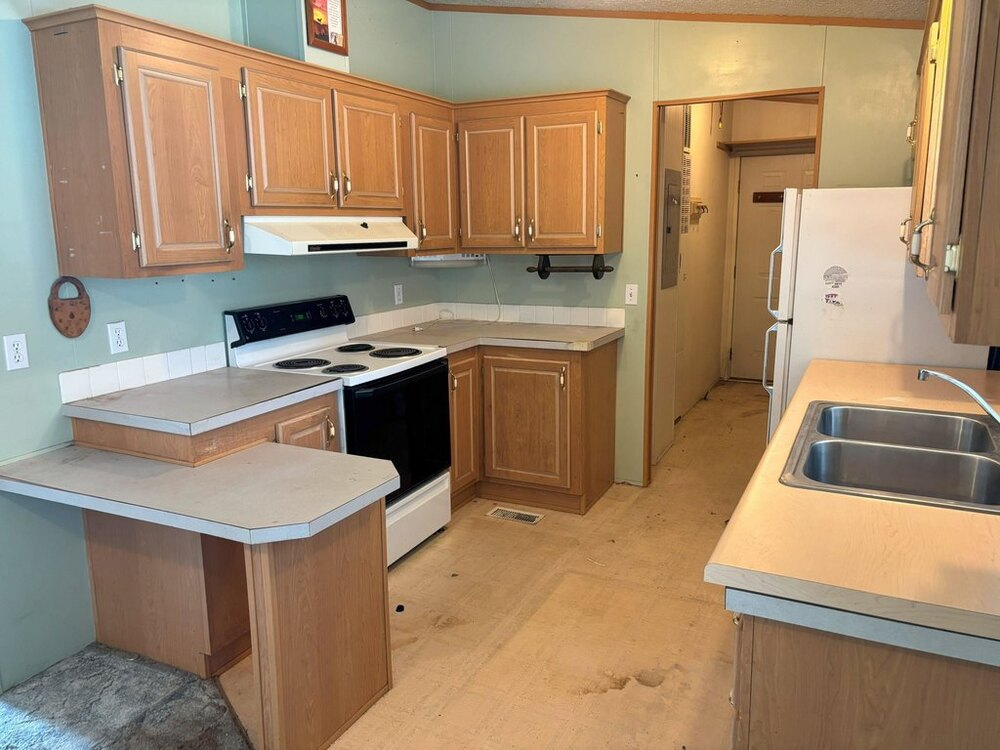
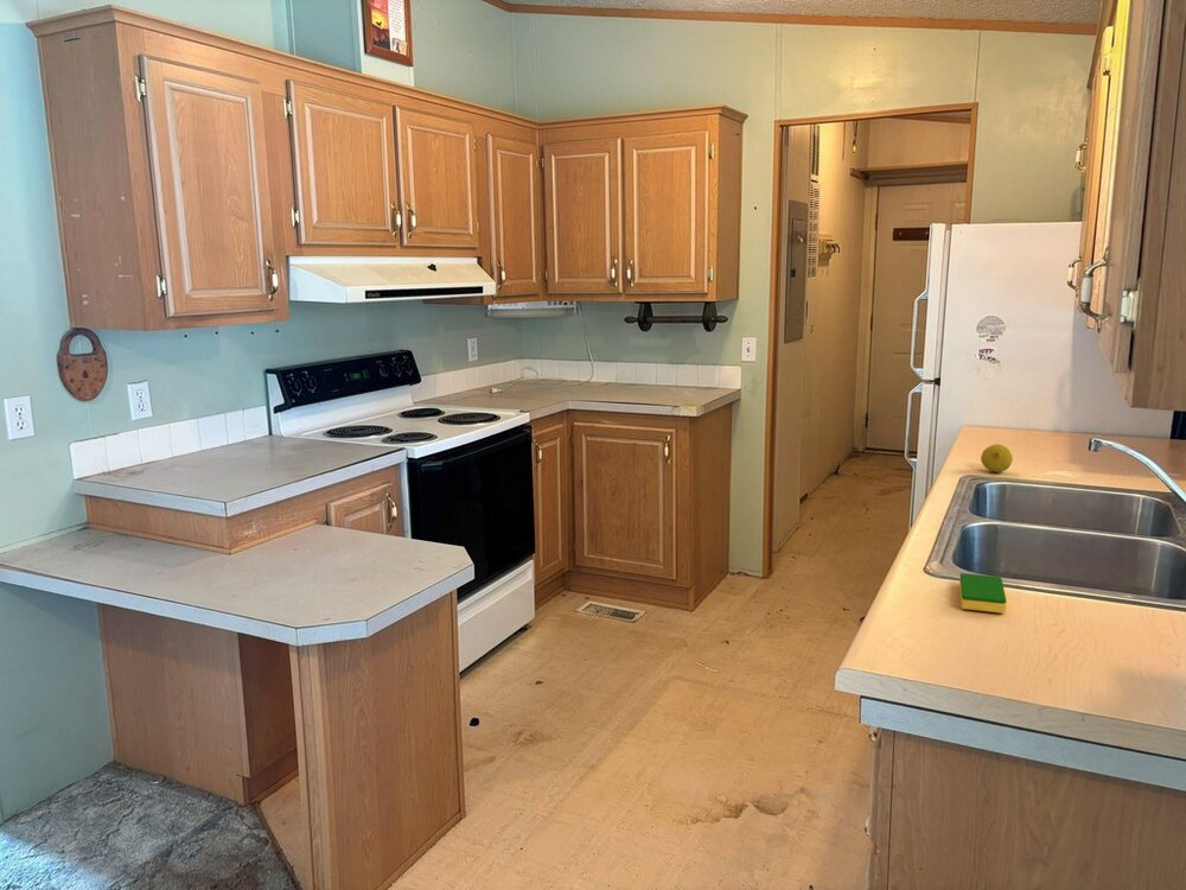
+ dish sponge (981, 592)
+ lemon (996, 458)
